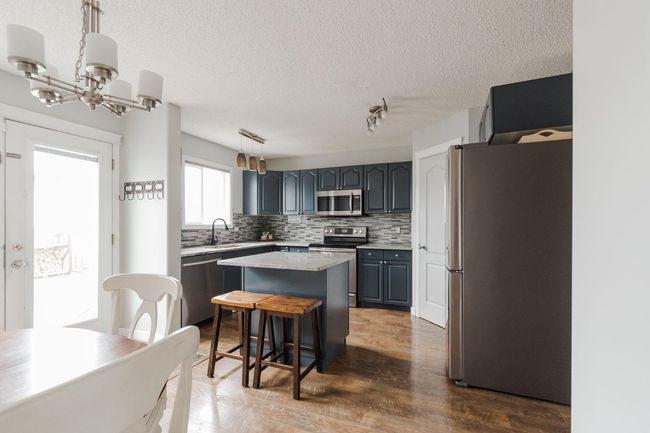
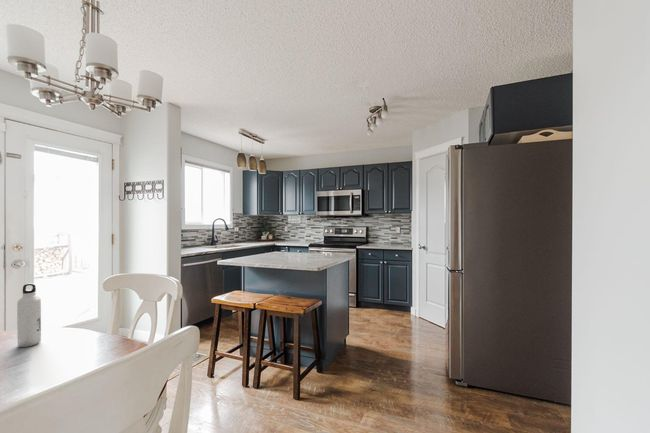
+ water bottle (29, 313)
